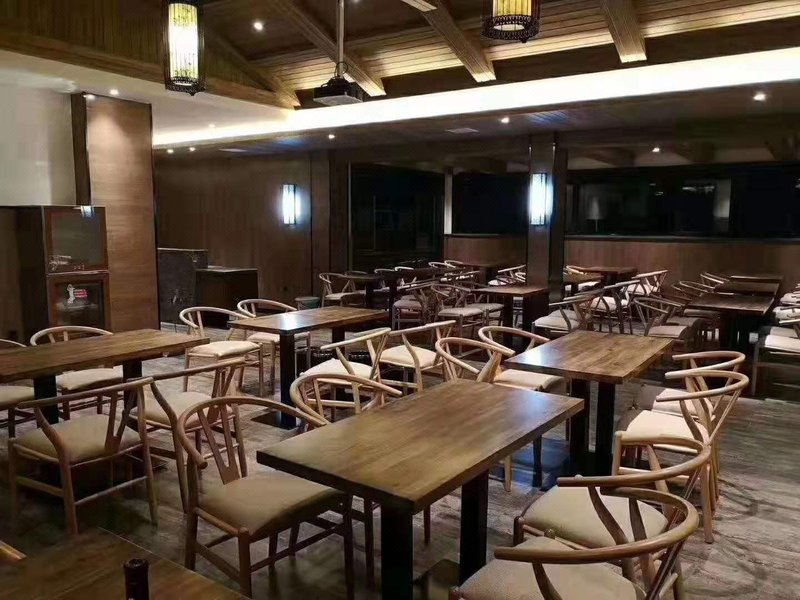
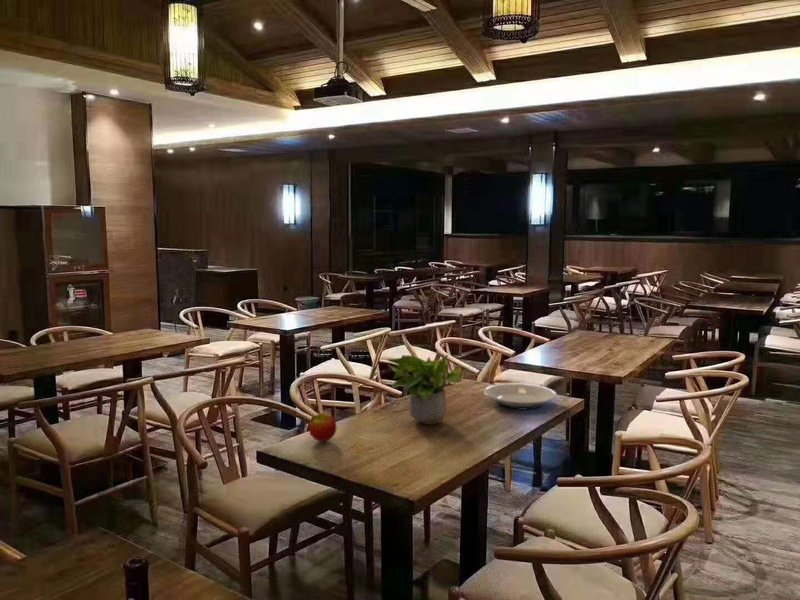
+ potted plant (422, 386)
+ apple (322, 427)
+ plate (519, 397)
